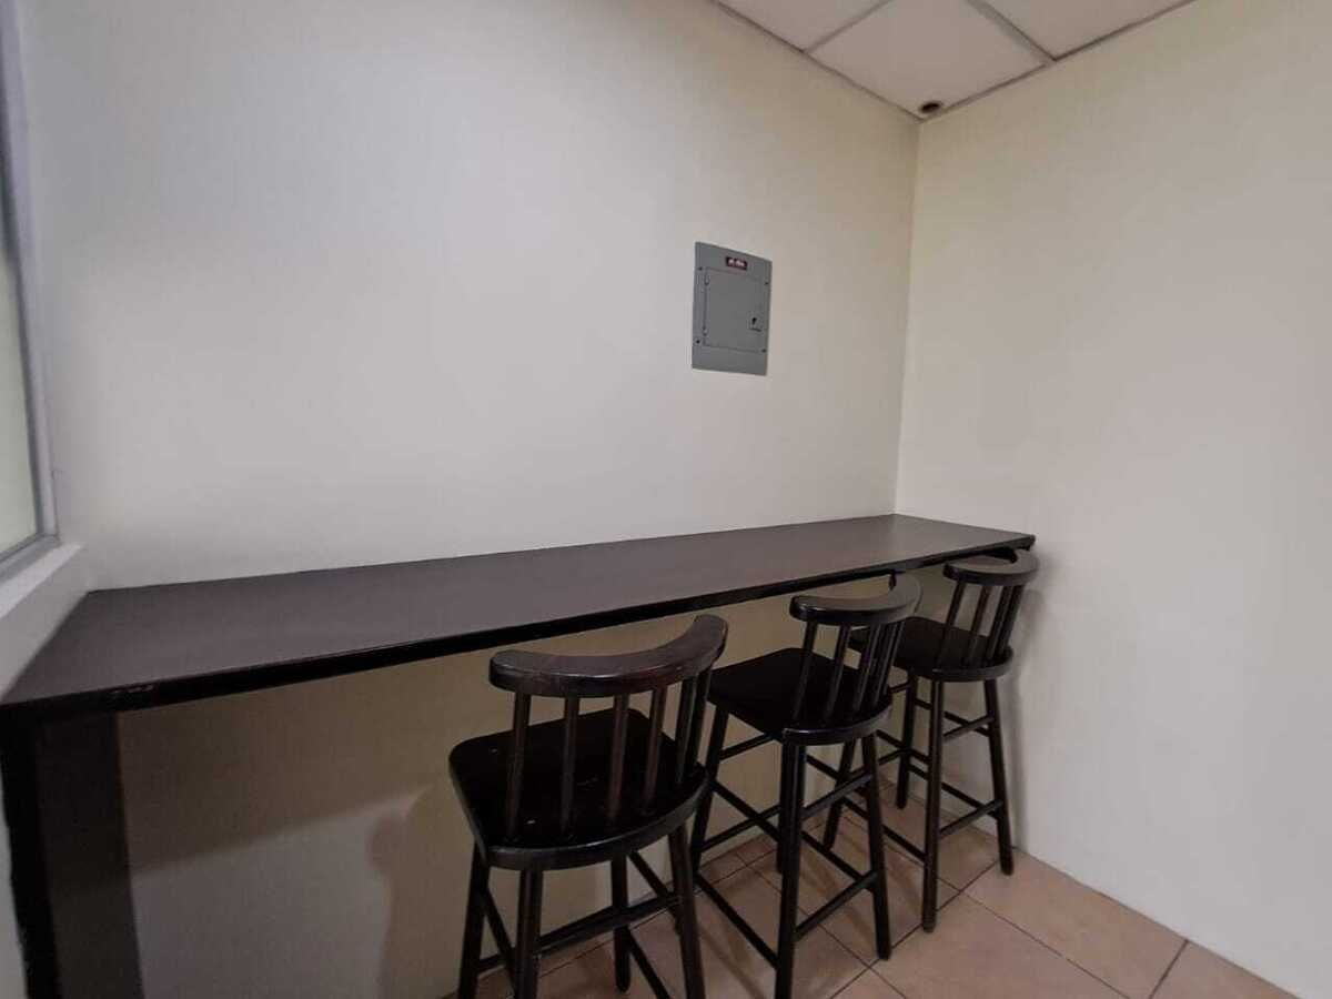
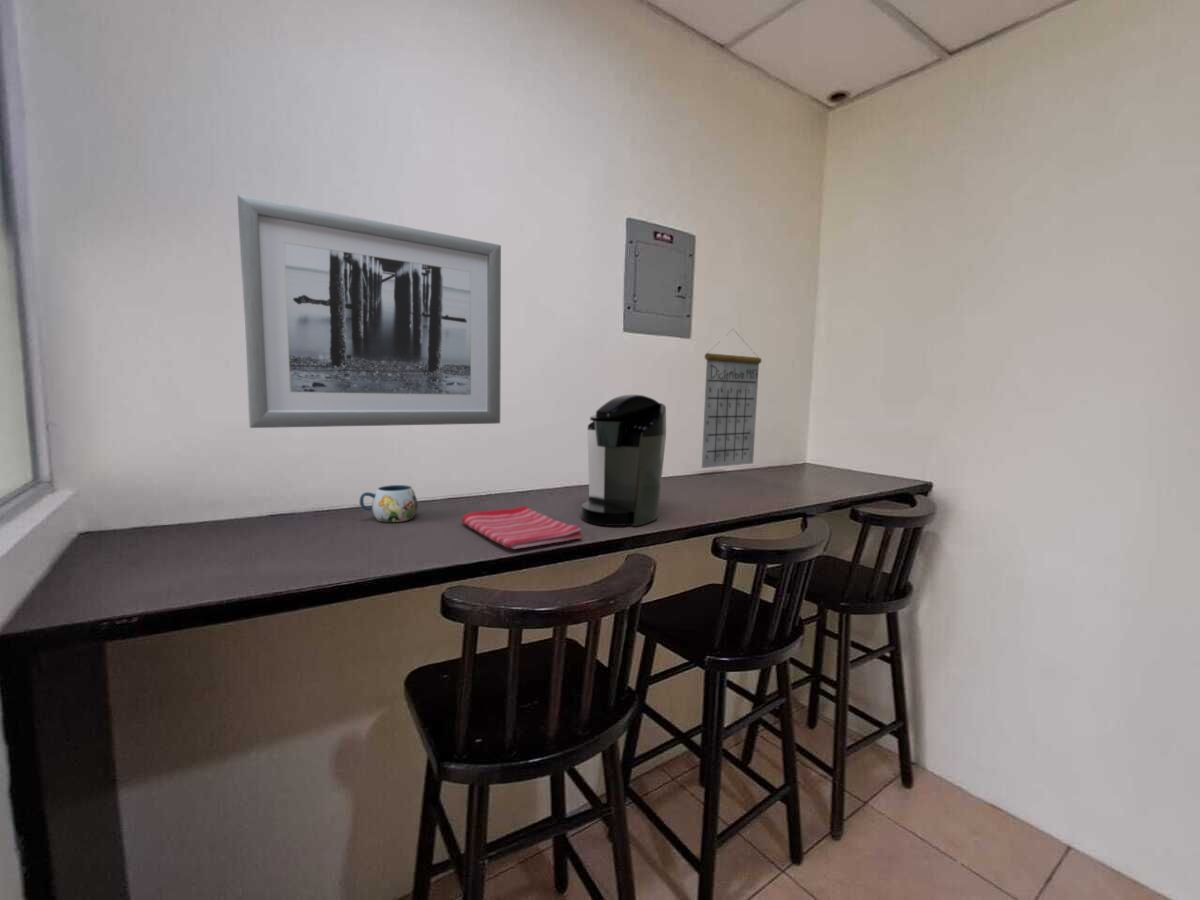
+ coffee maker (611, 453)
+ mug (389, 503)
+ wall art (387, 326)
+ calendar (731, 398)
+ dish towel (519, 525)
